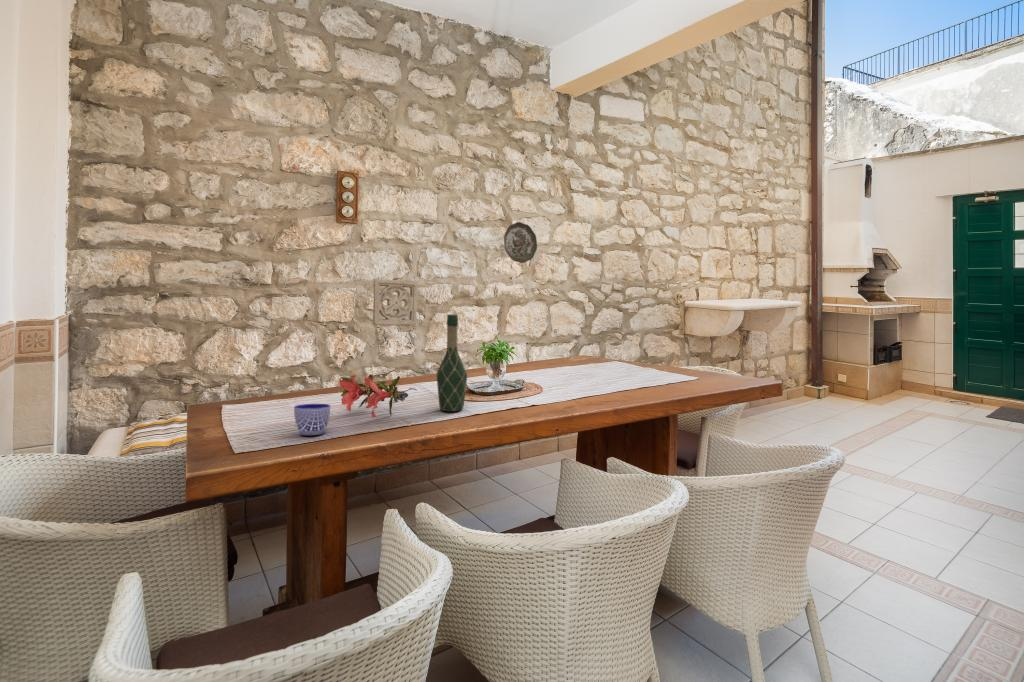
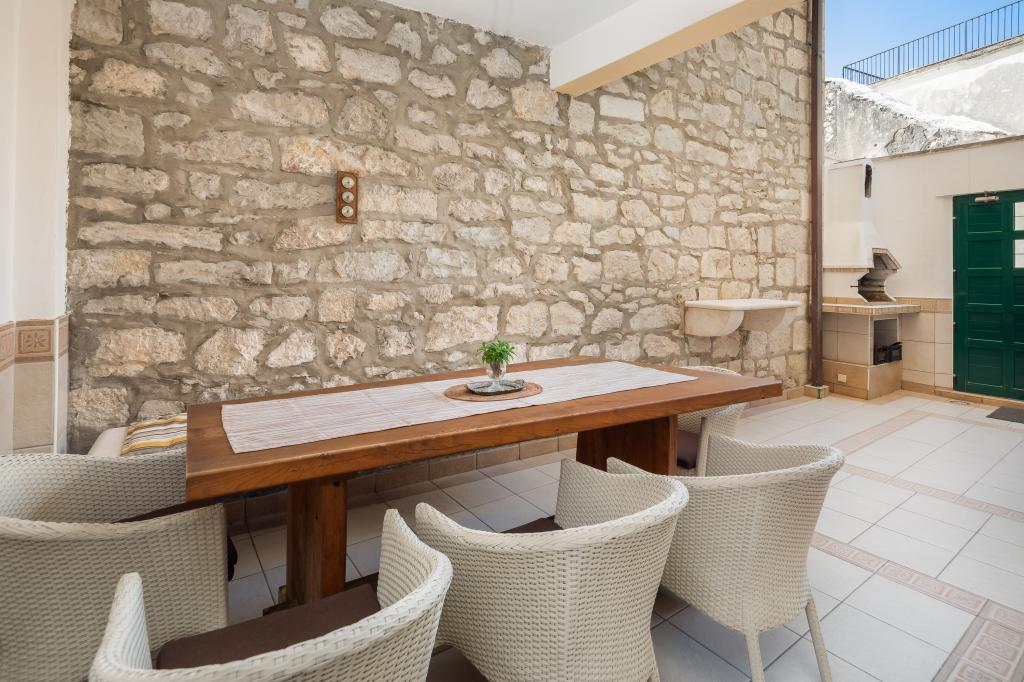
- flower (382, 396)
- wine bottle (452, 362)
- cup (310, 418)
- decorative plate (519, 242)
- wall ornament (395, 303)
